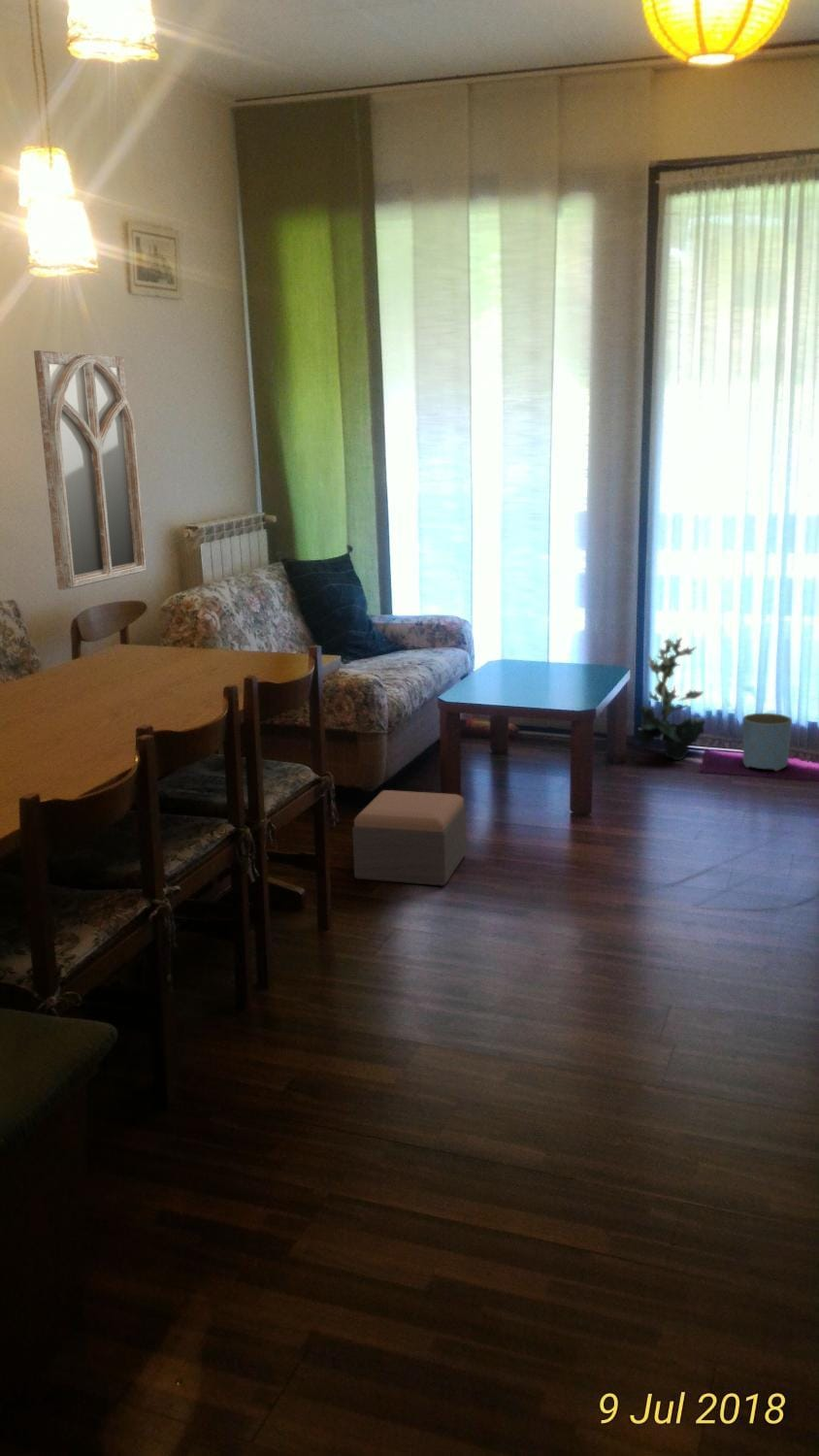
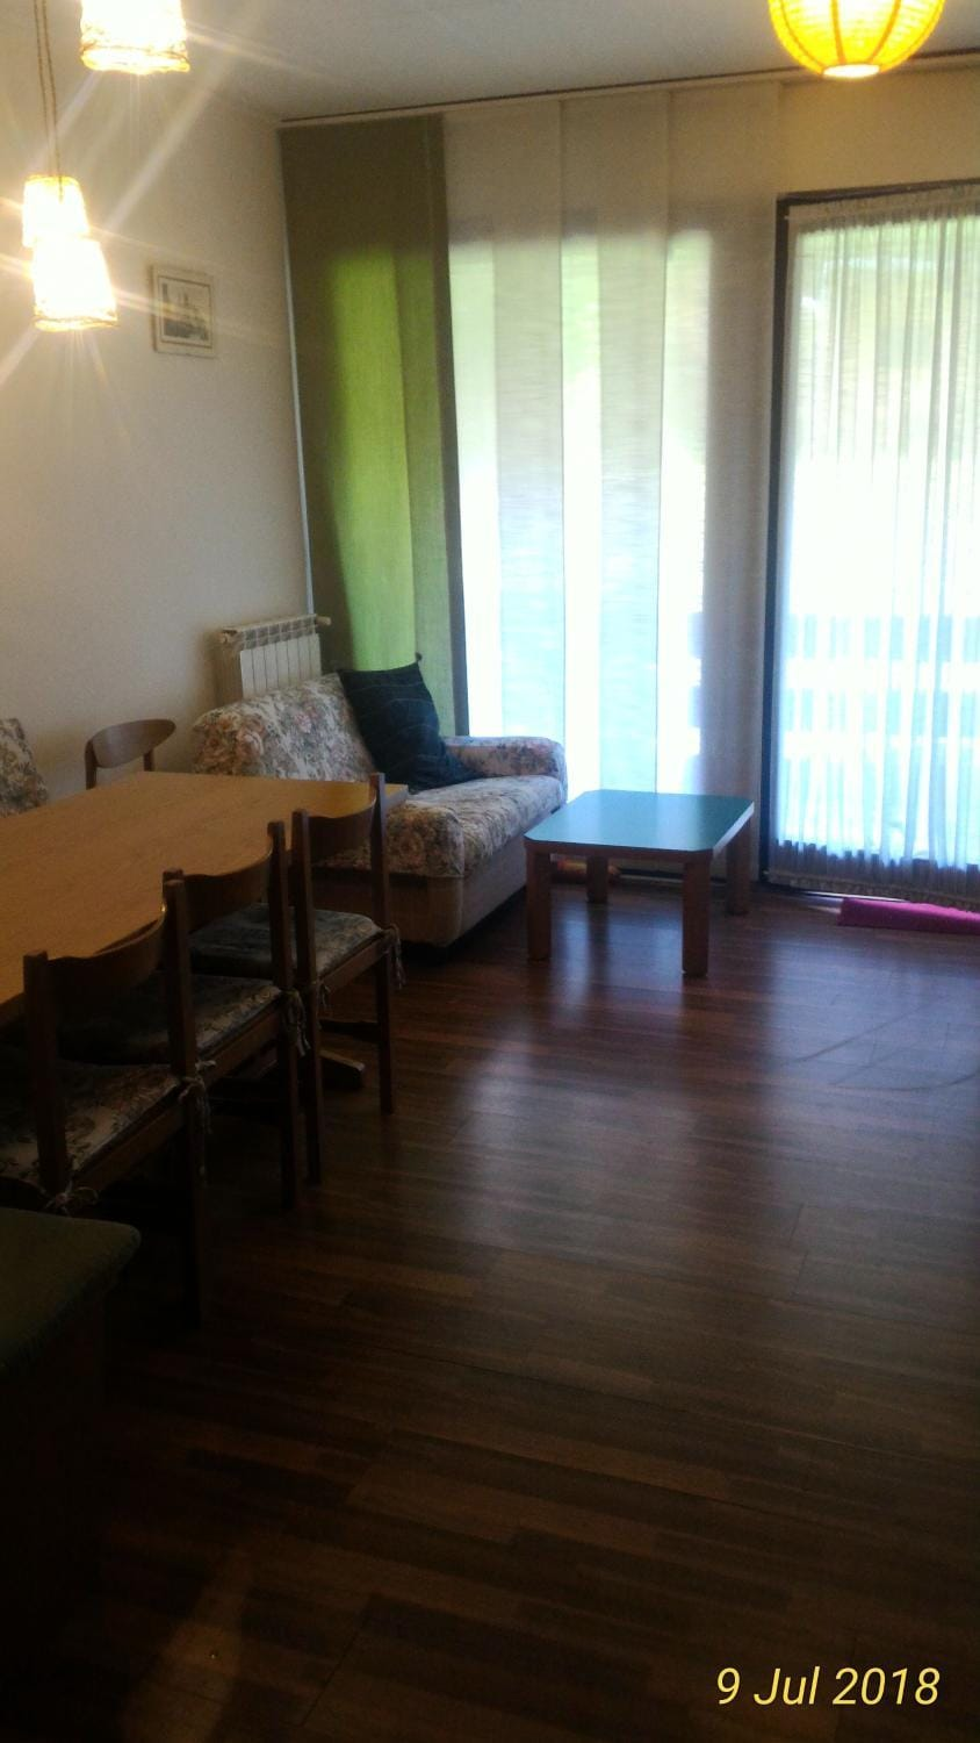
- decorative plant (669, 700)
- planter (766, 742)
- footstool (410, 834)
- home mirror (95, 469)
